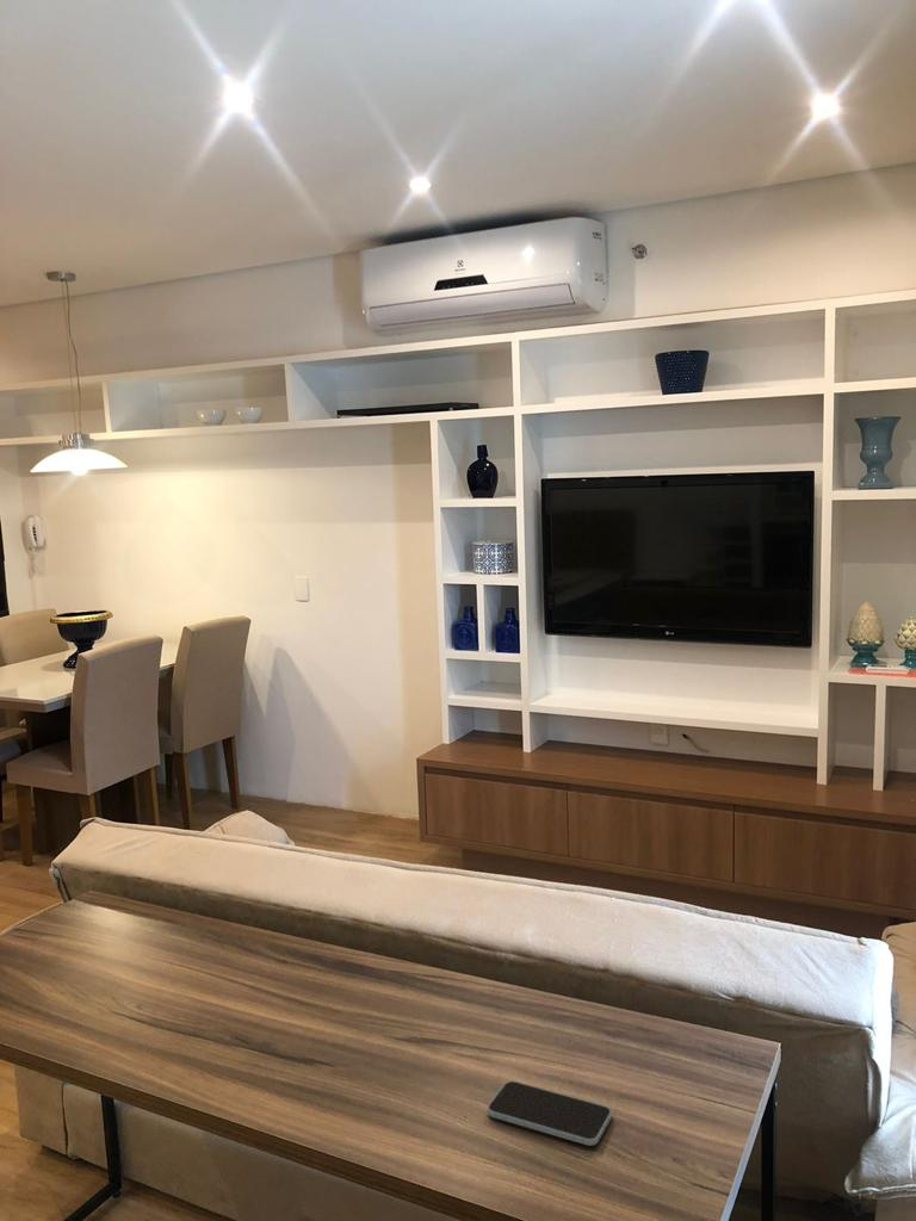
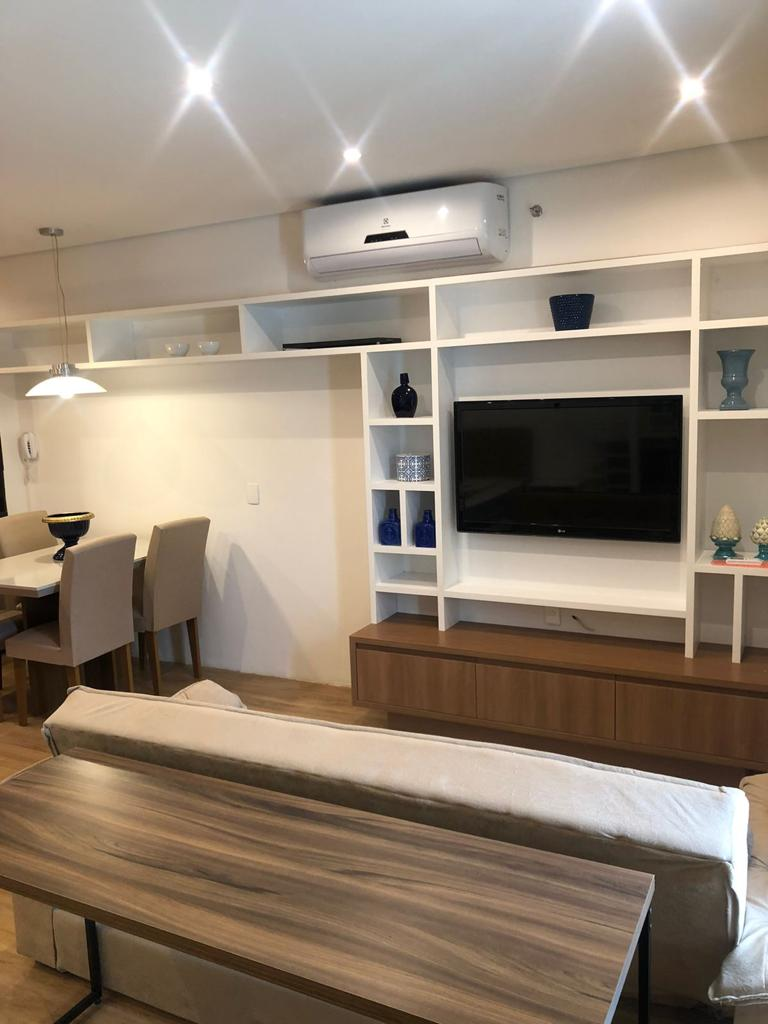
- smartphone (549, 1111)
